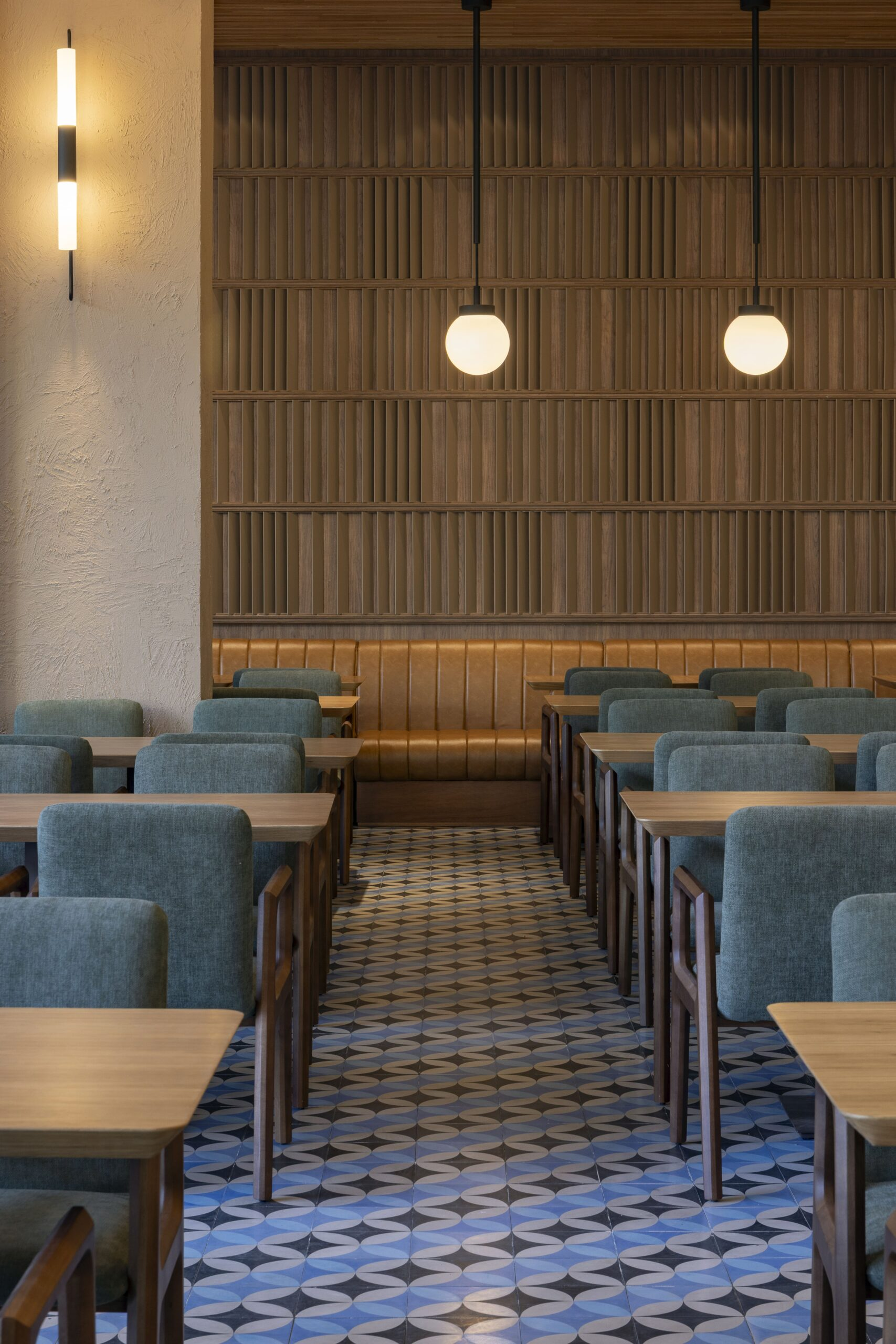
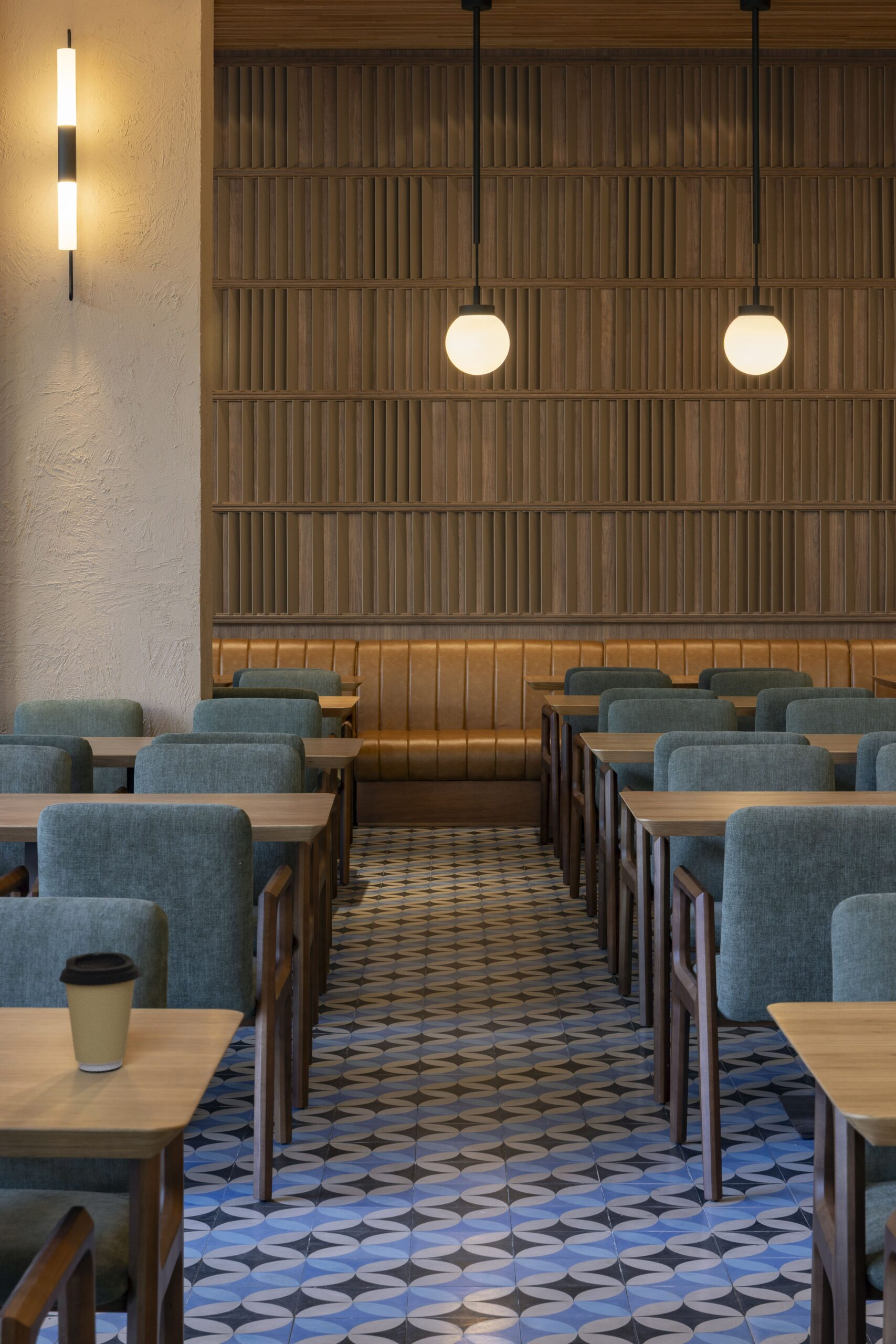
+ coffee cup (100, 1012)
